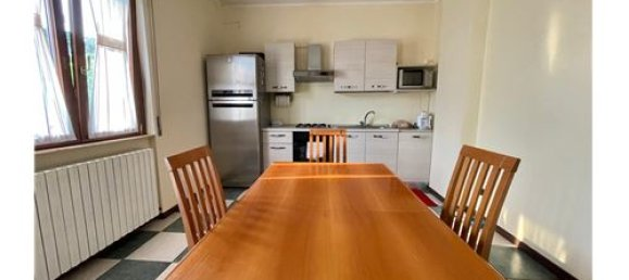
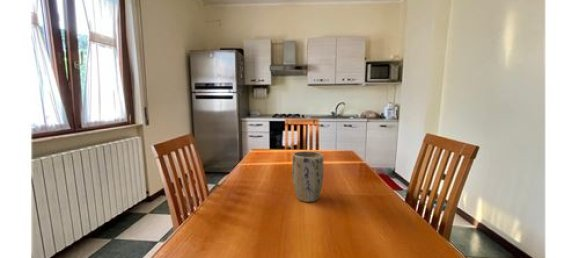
+ plant pot (307, 176)
